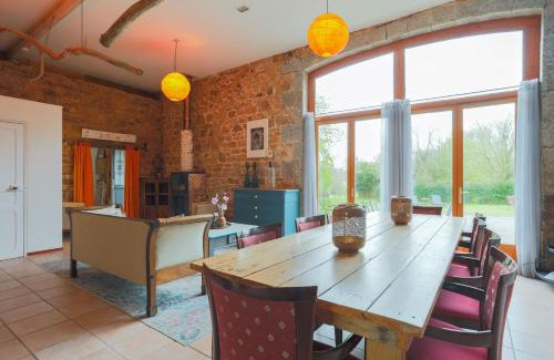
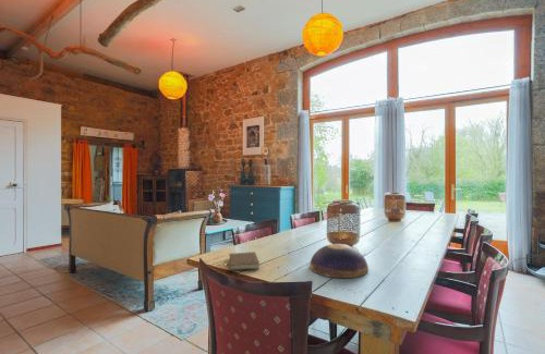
+ decorative bowl (338, 256)
+ book (239, 260)
